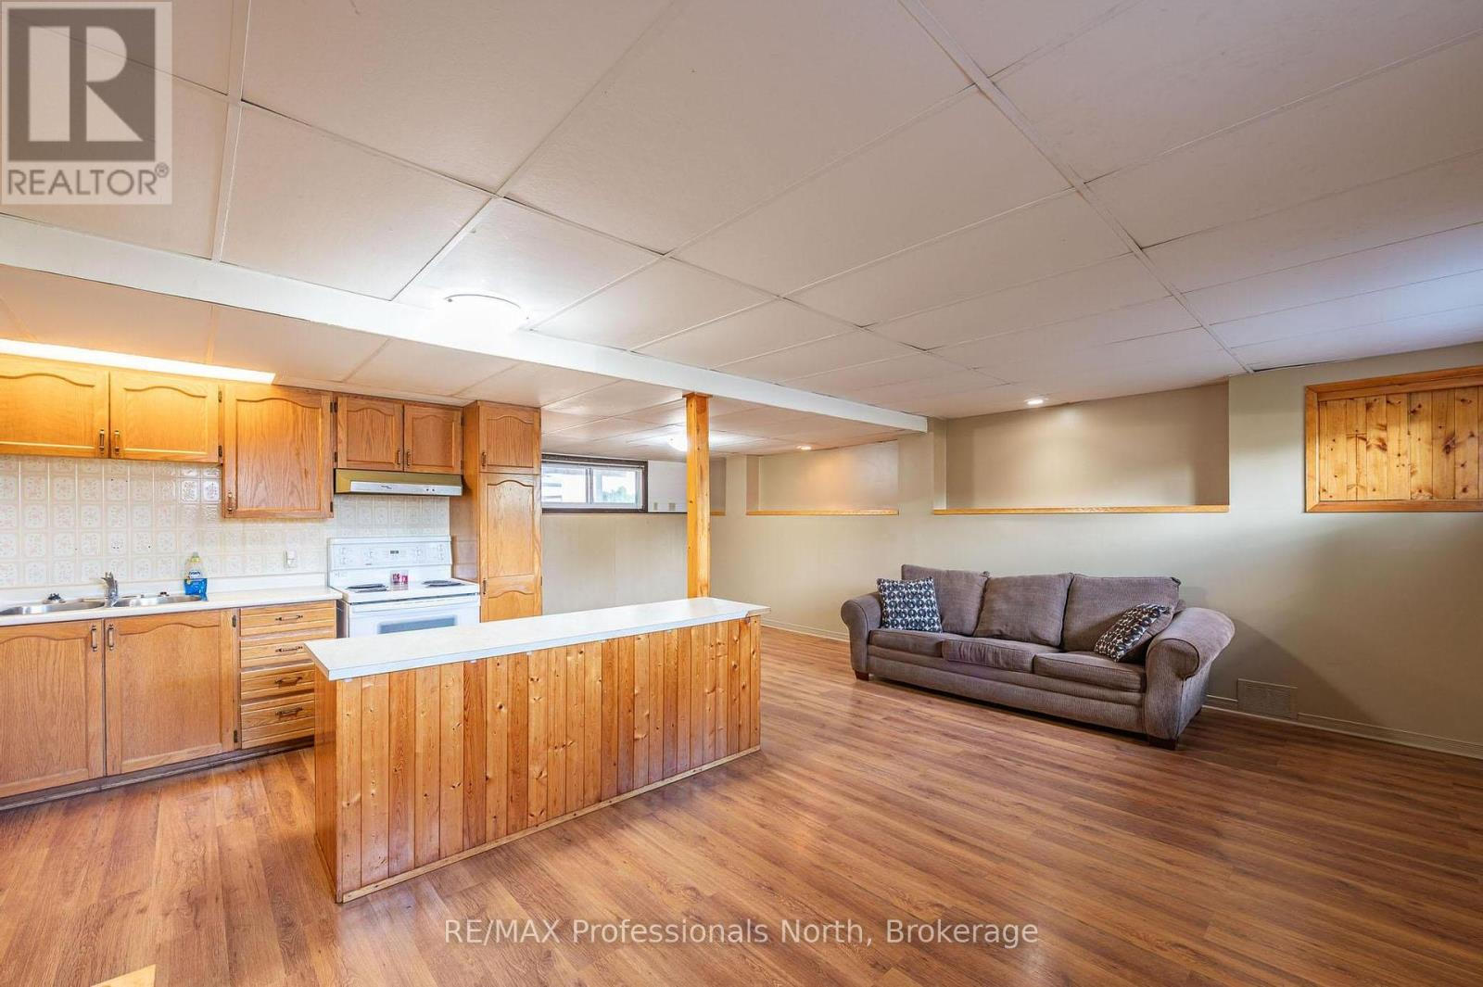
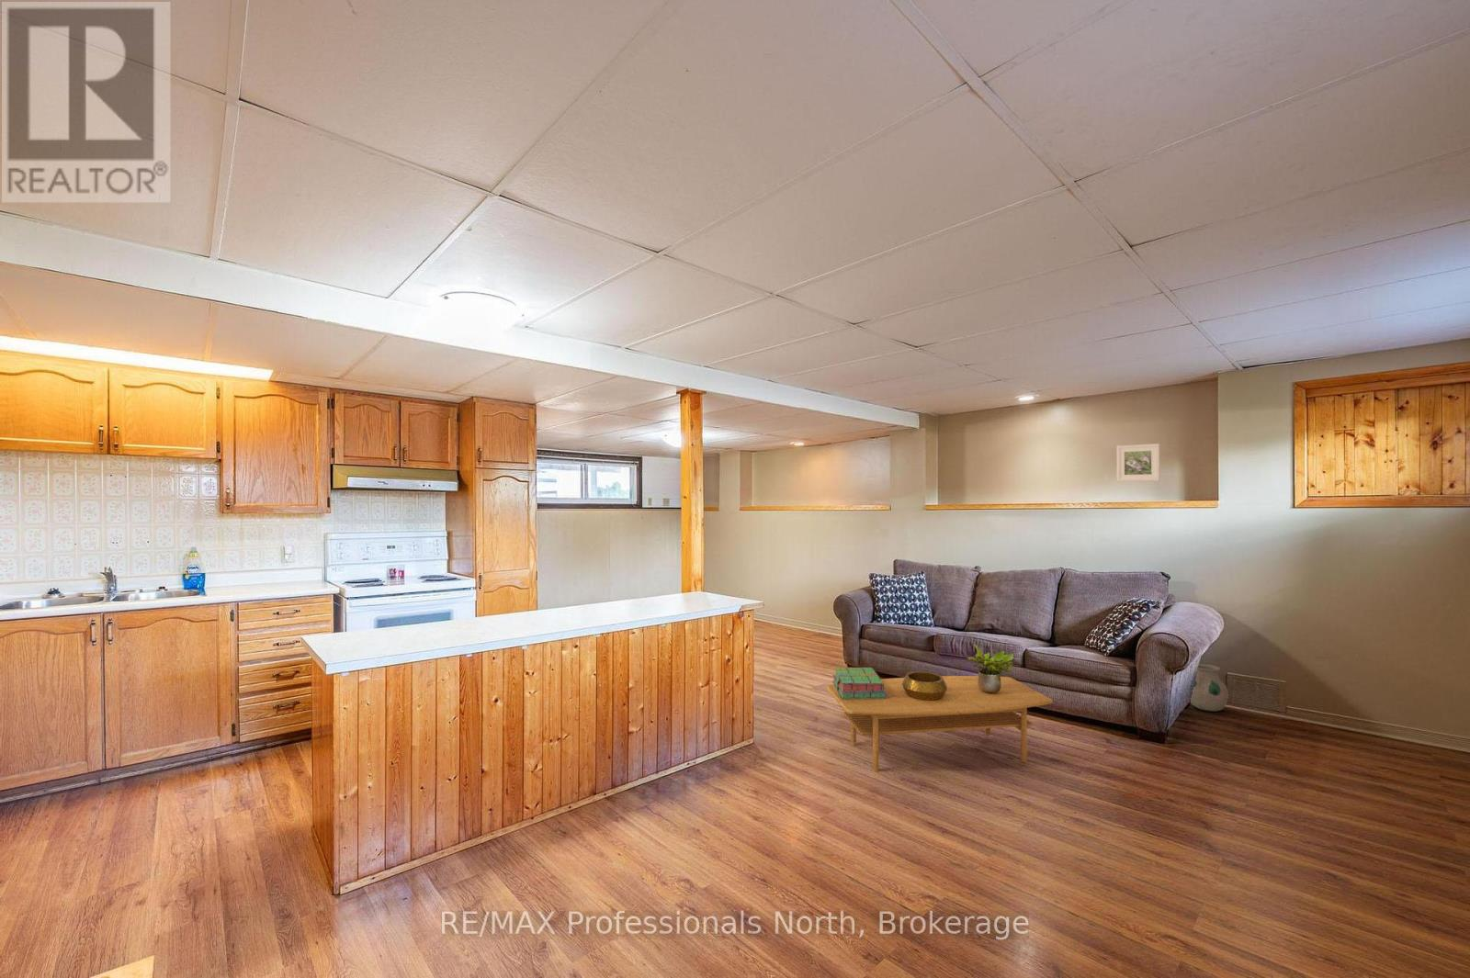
+ decorative bowl (924, 685)
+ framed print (1137, 463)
+ potted plant (992, 669)
+ coffee table (935, 721)
+ vase (1207, 687)
+ stack of books (858, 681)
